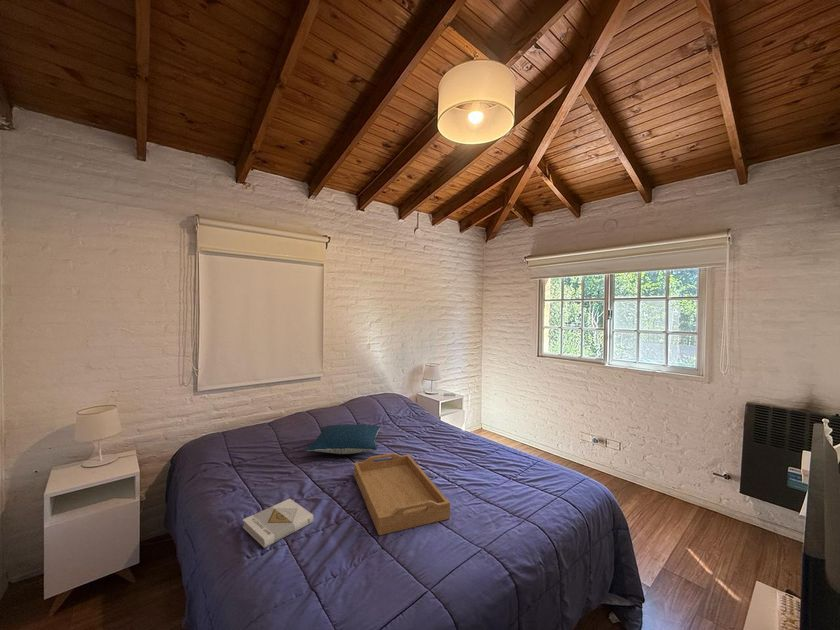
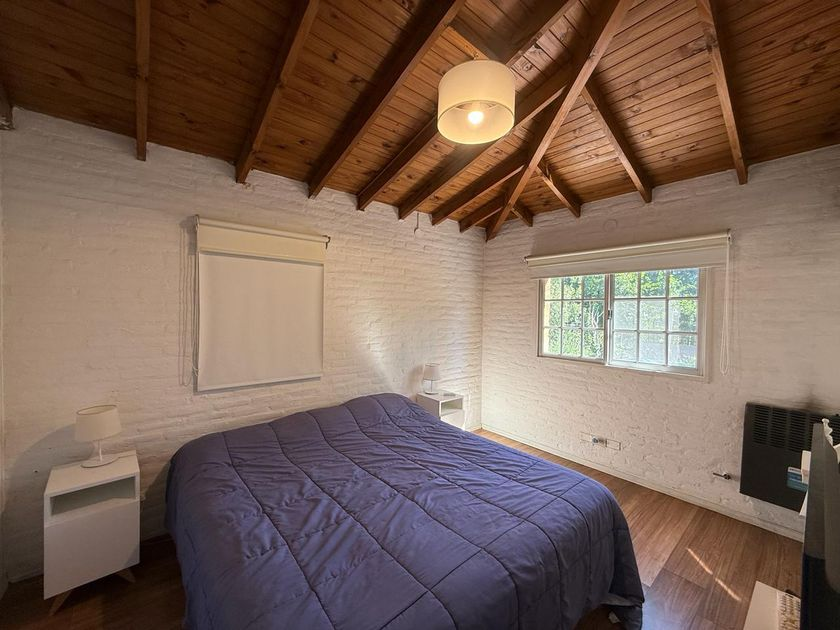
- book (278, 520)
- pillow (346, 437)
- serving tray (396, 485)
